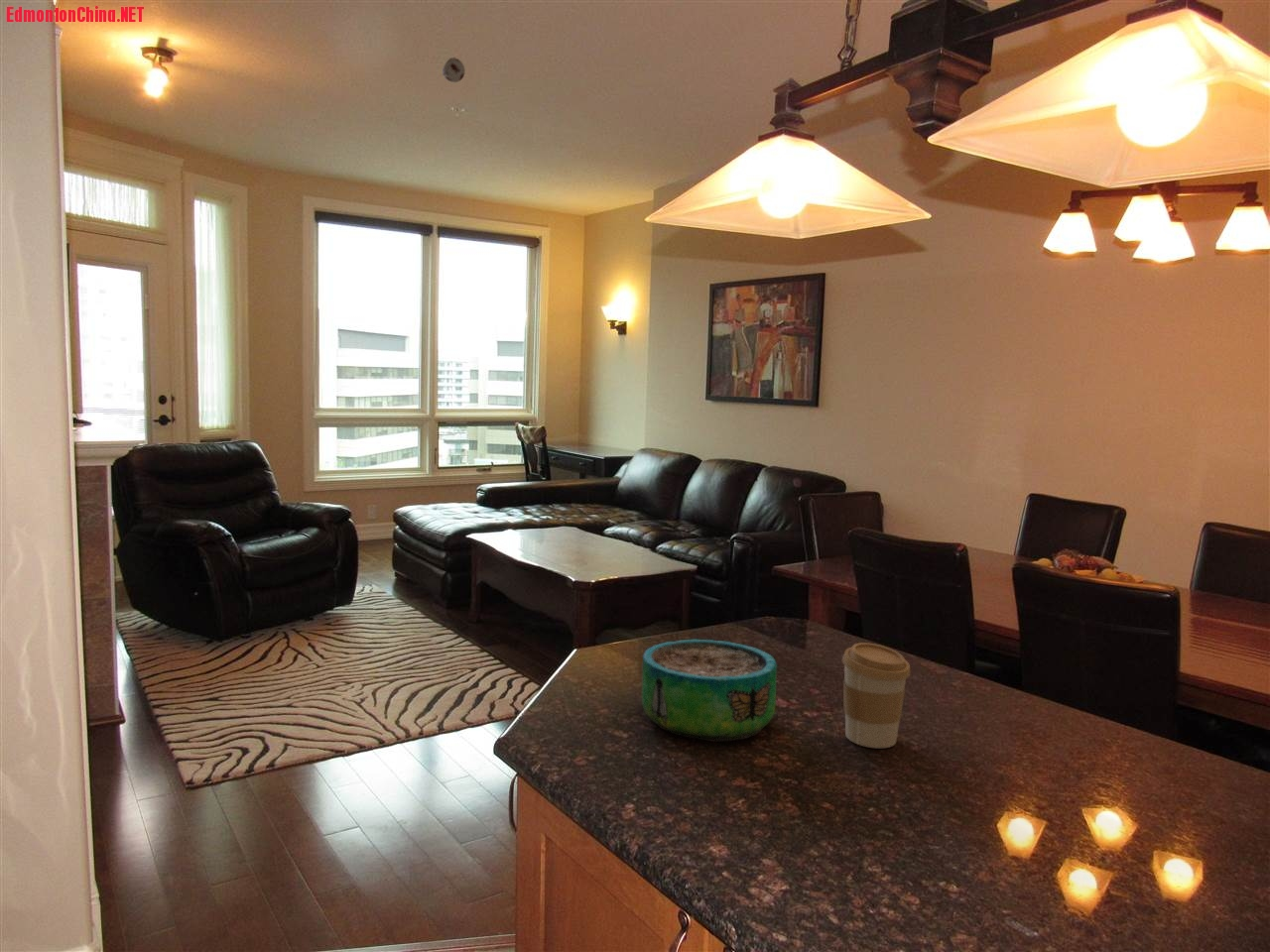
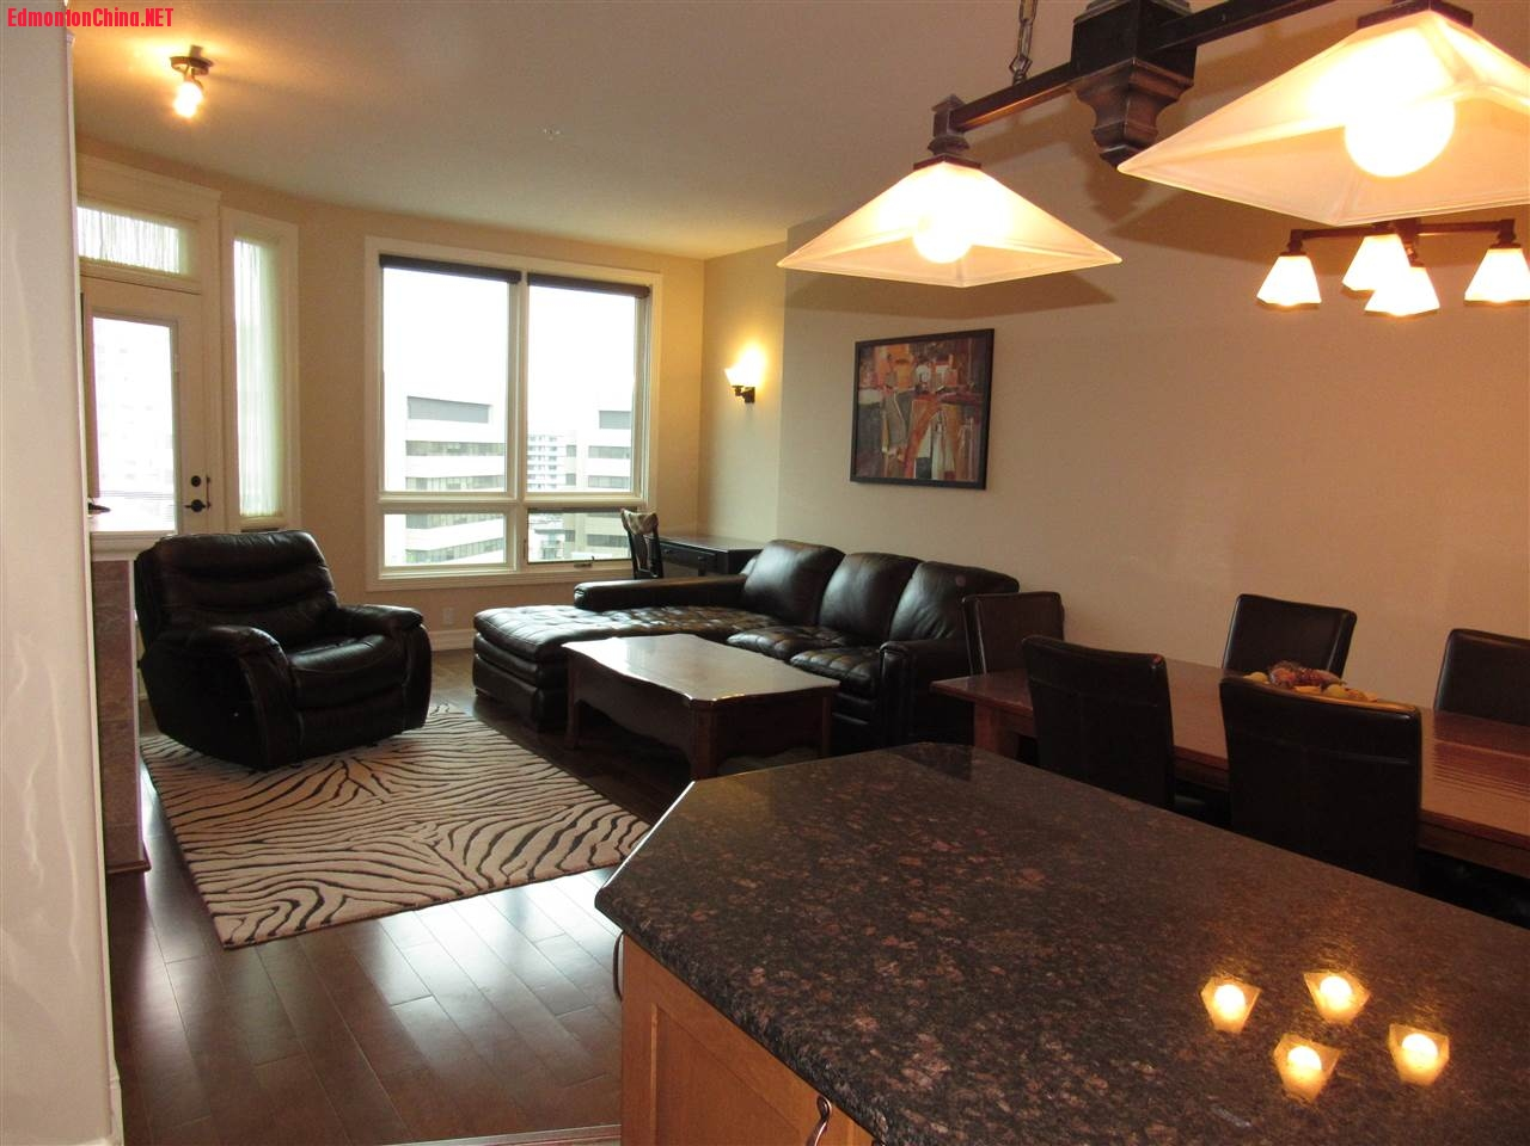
- smoke detector (453, 69)
- coffee cup (873, 693)
- decorative bowl (708, 686)
